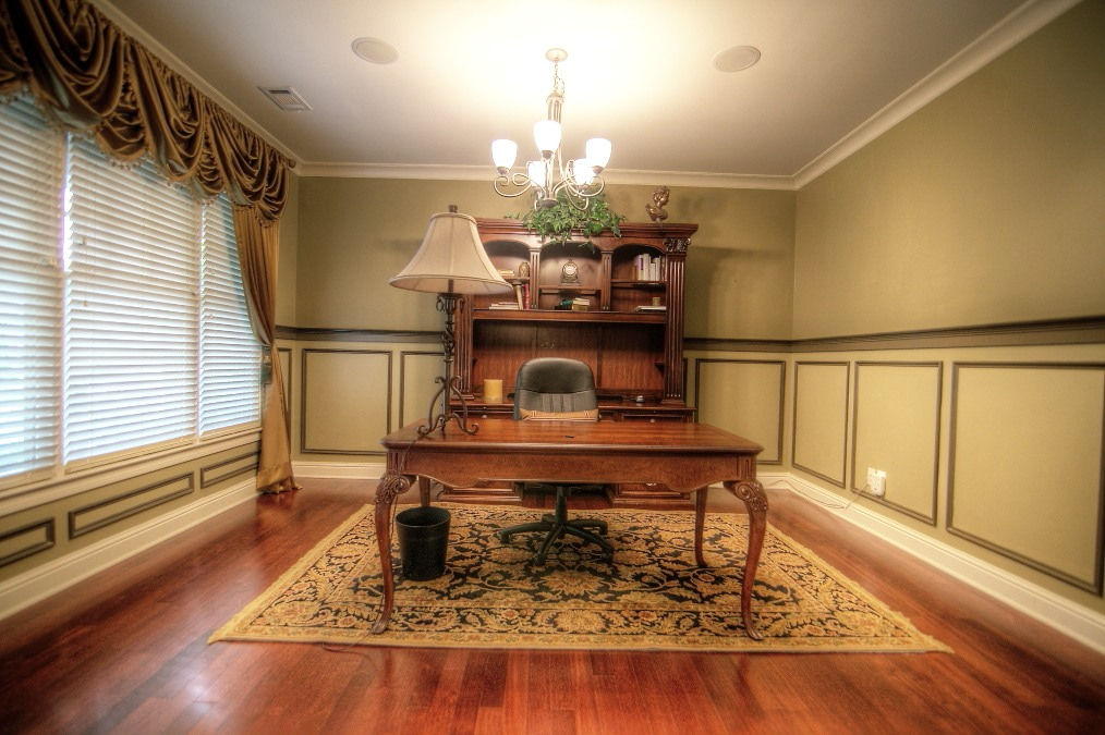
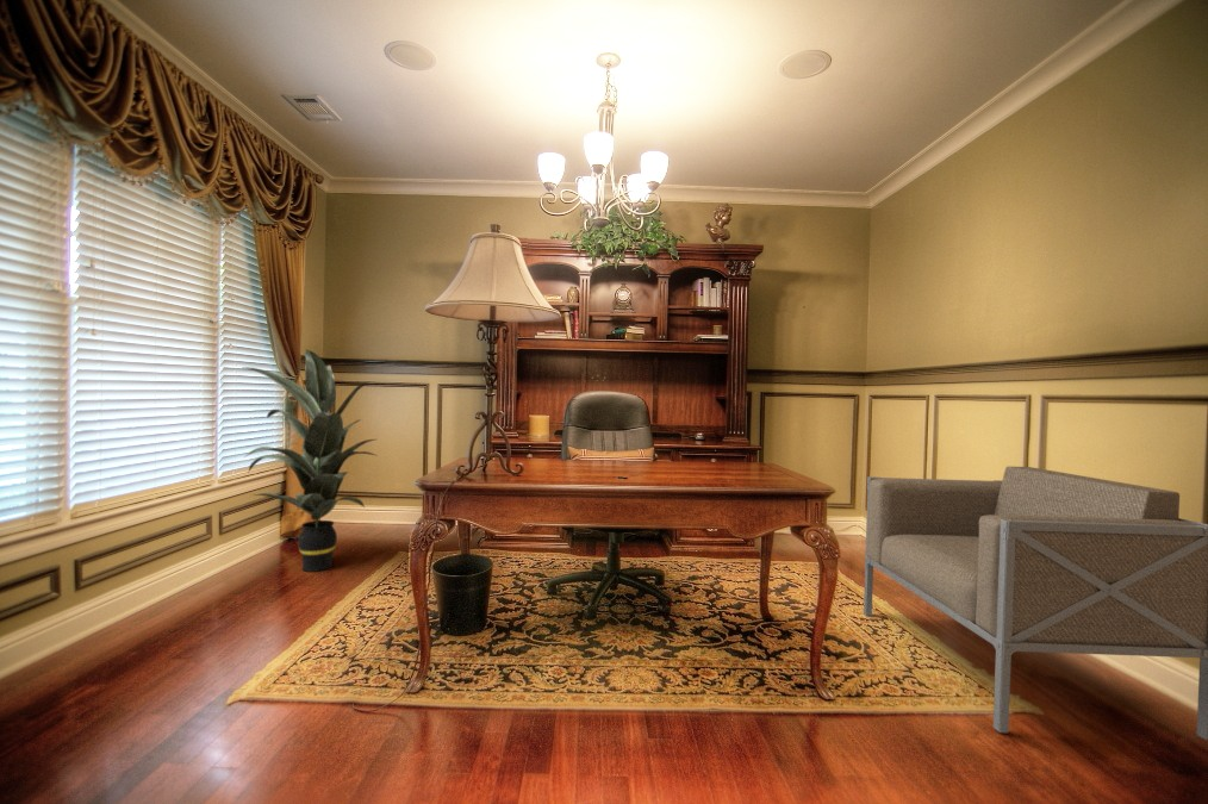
+ armchair (1002, 569)
+ indoor plant (310, 460)
